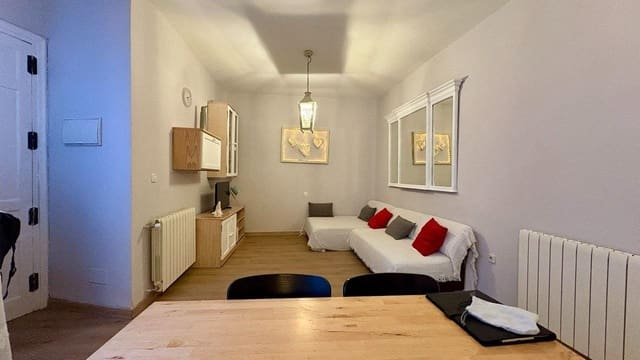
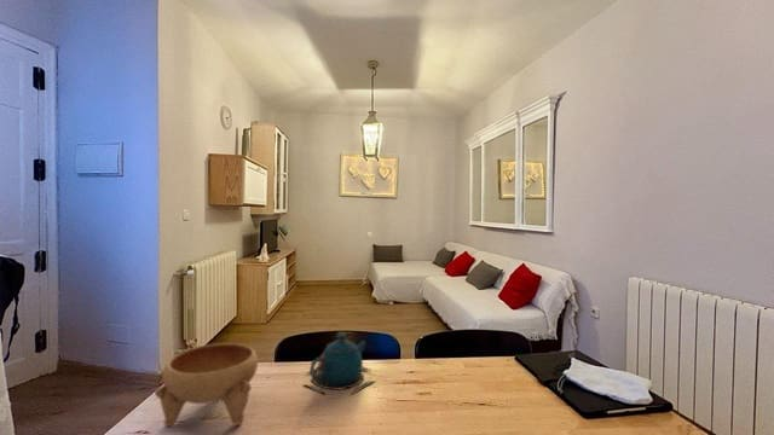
+ teapot (337, 355)
+ bowl (213, 385)
